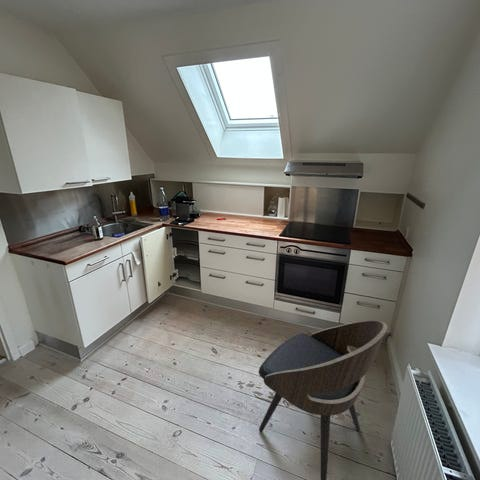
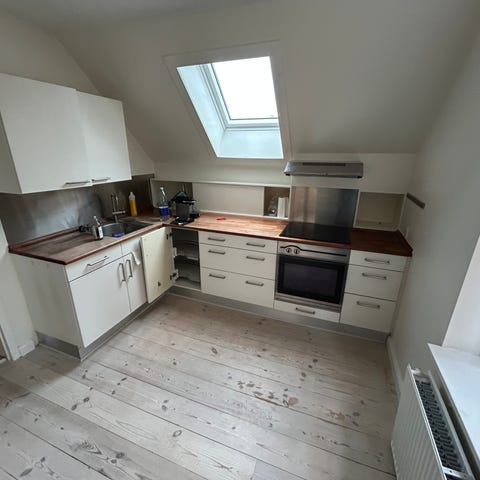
- dining chair (317, 374)
